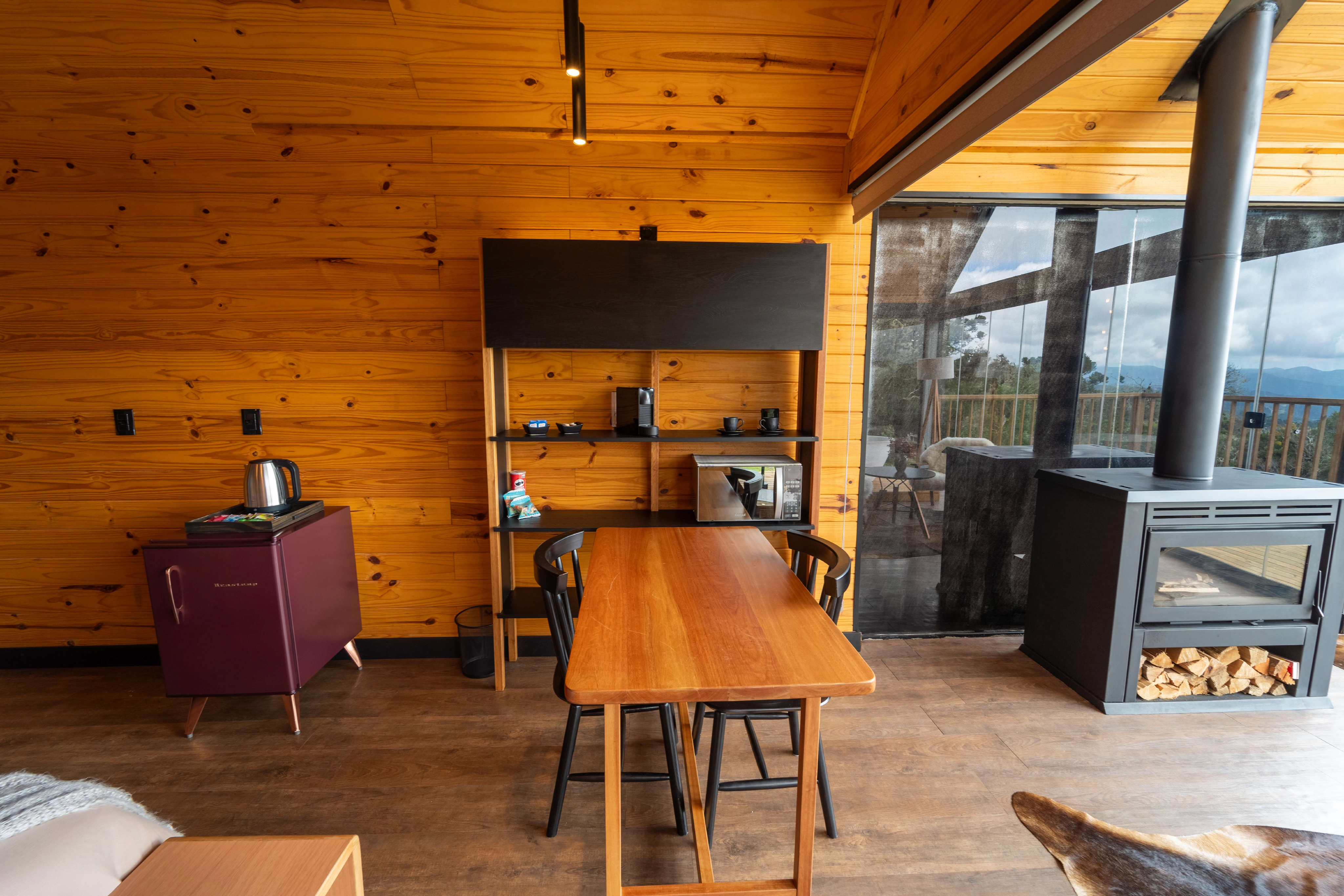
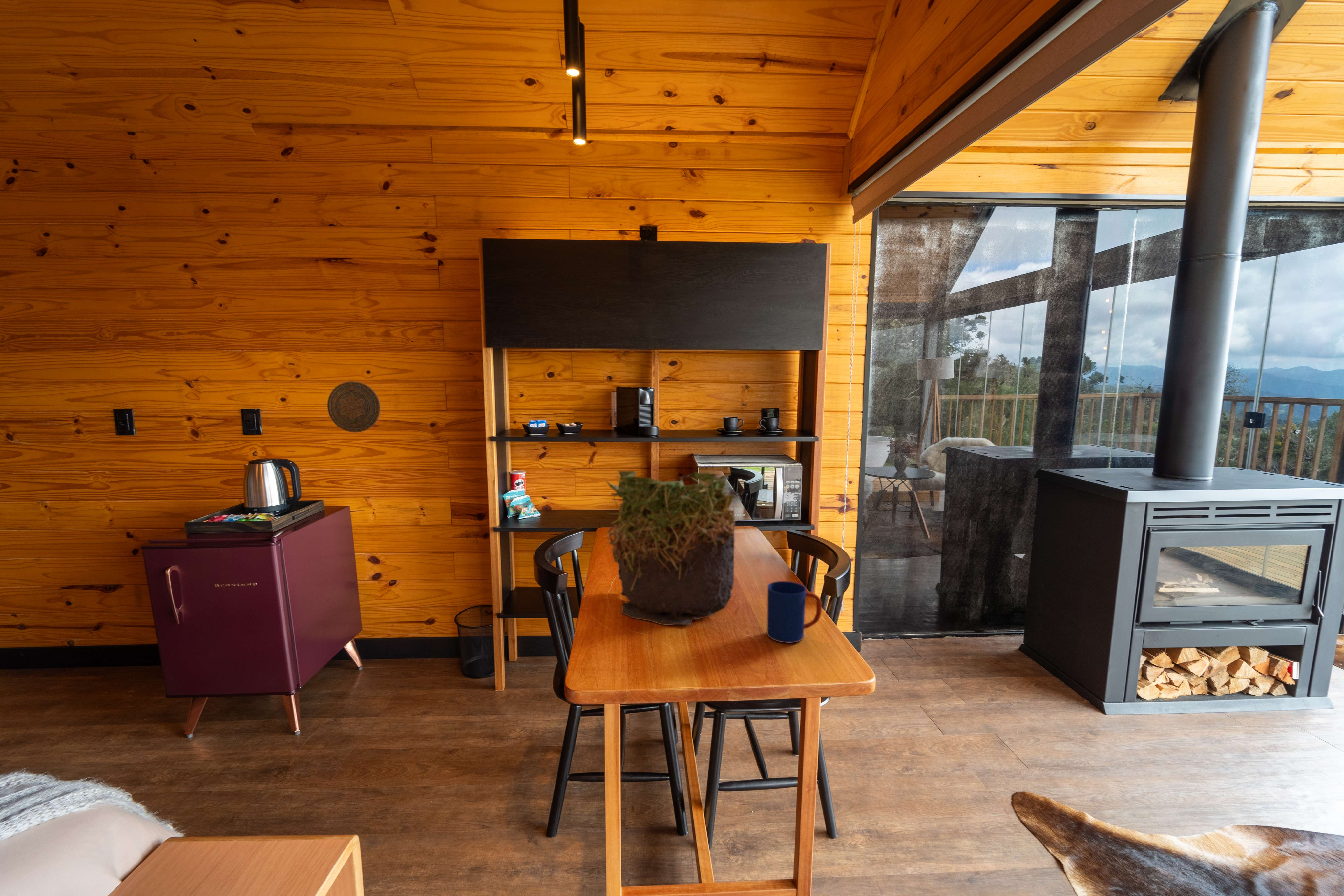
+ mug (794, 612)
+ decorative plate (353, 407)
+ plant (671, 545)
